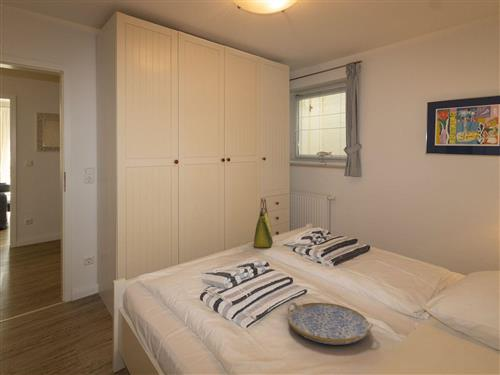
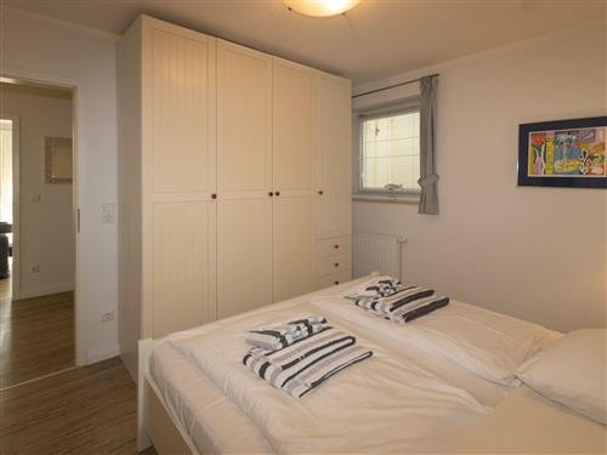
- tote bag (263, 221)
- serving tray (327, 320)
